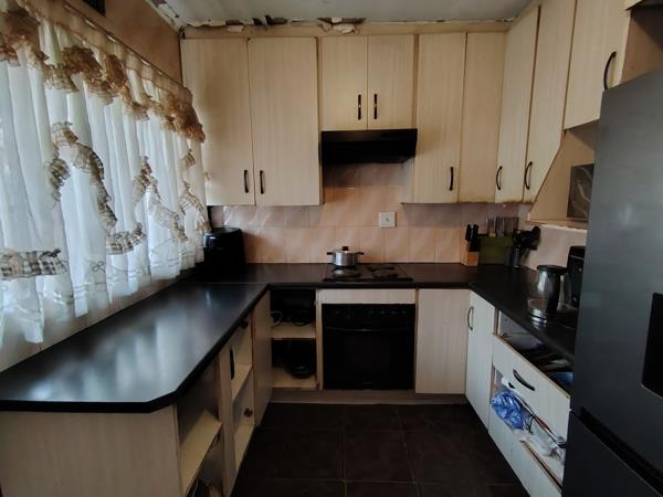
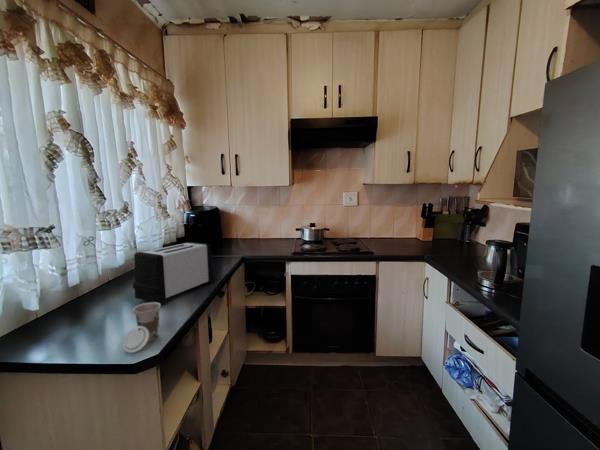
+ toaster (177, 269)
+ cup (143, 326)
